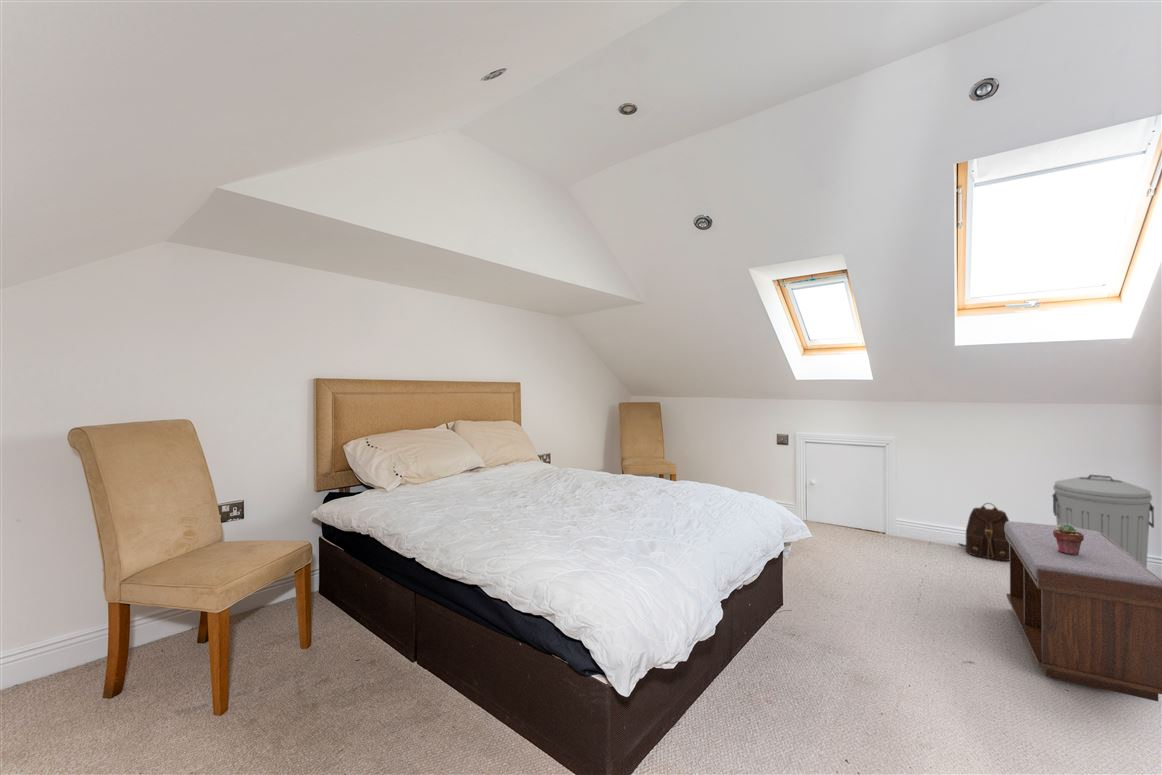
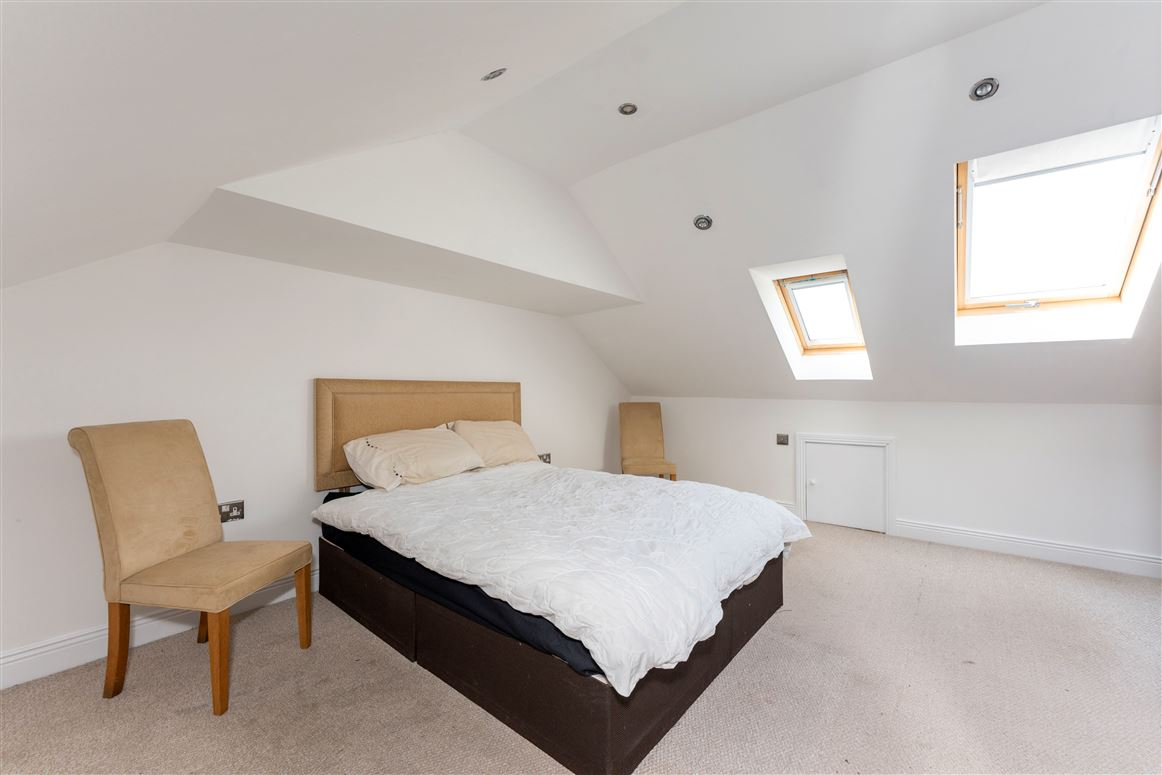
- trash can (1100, 525)
- backpack (989, 529)
- potted succulent (1068, 537)
- bench (1072, 596)
